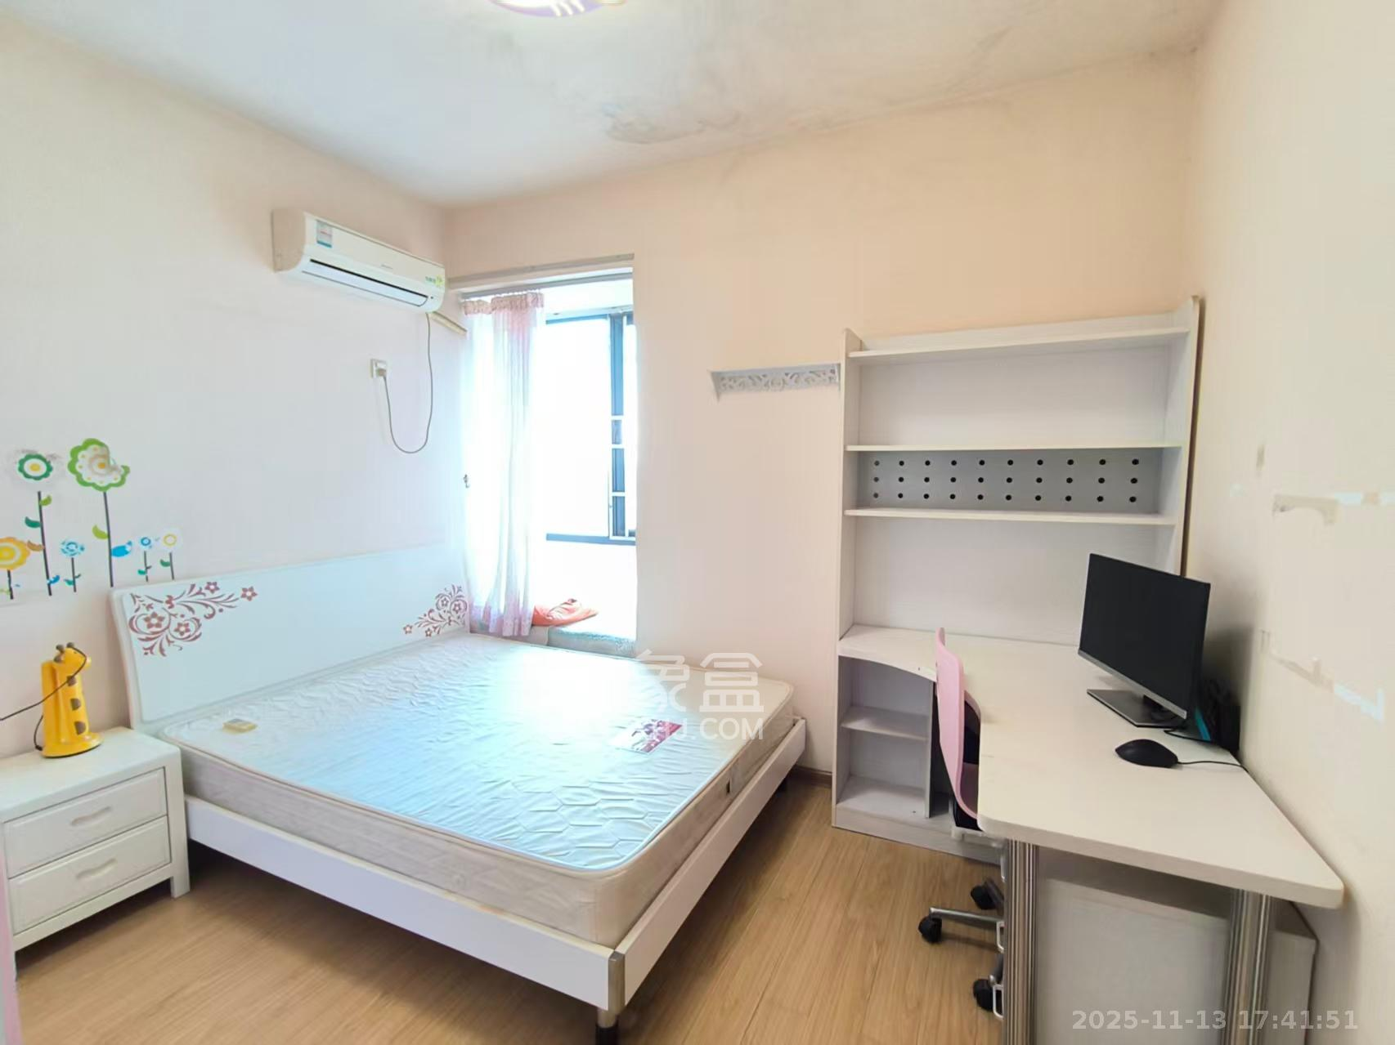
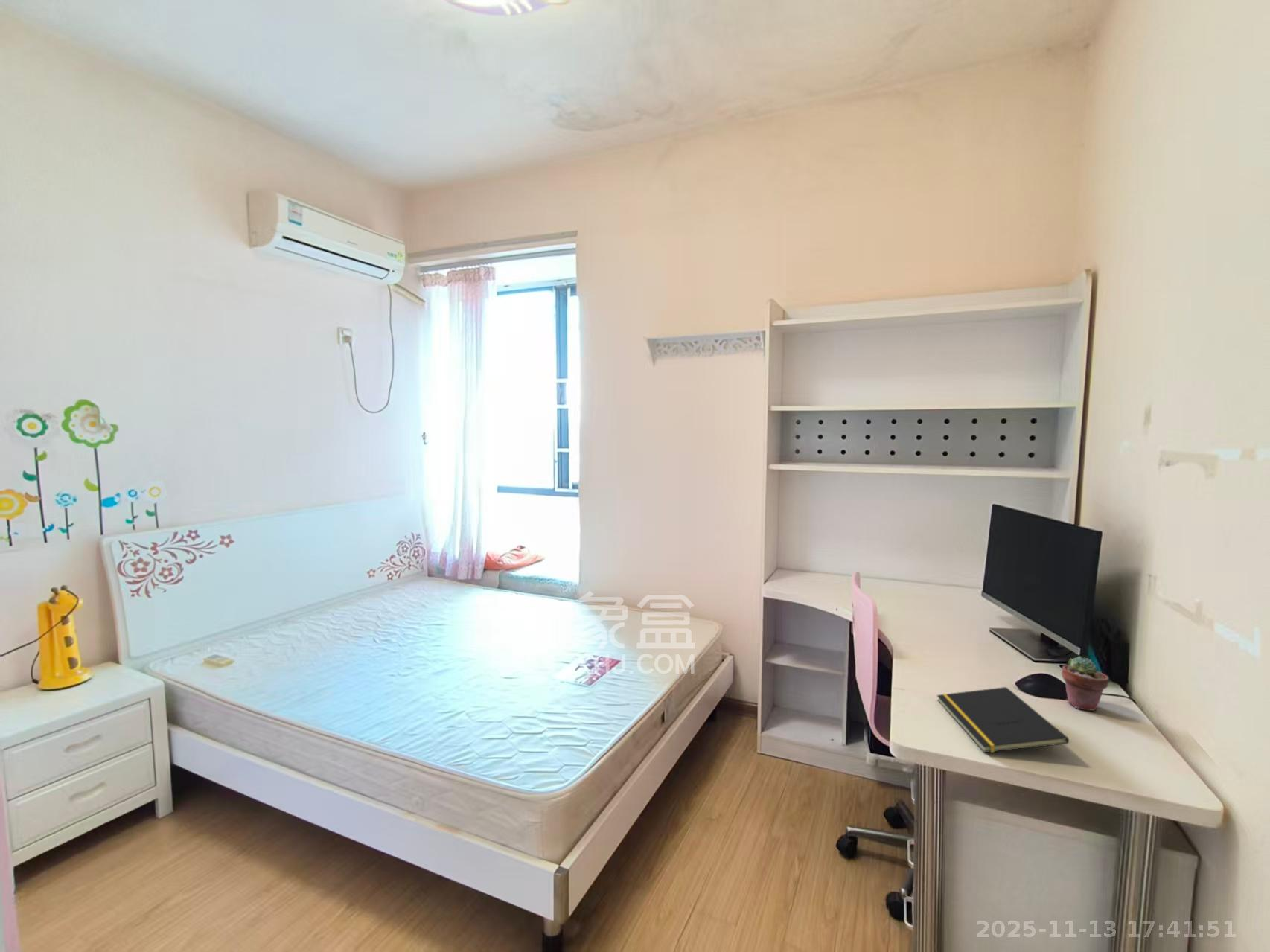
+ notepad (996, 717)
+ potted succulent (1084, 681)
